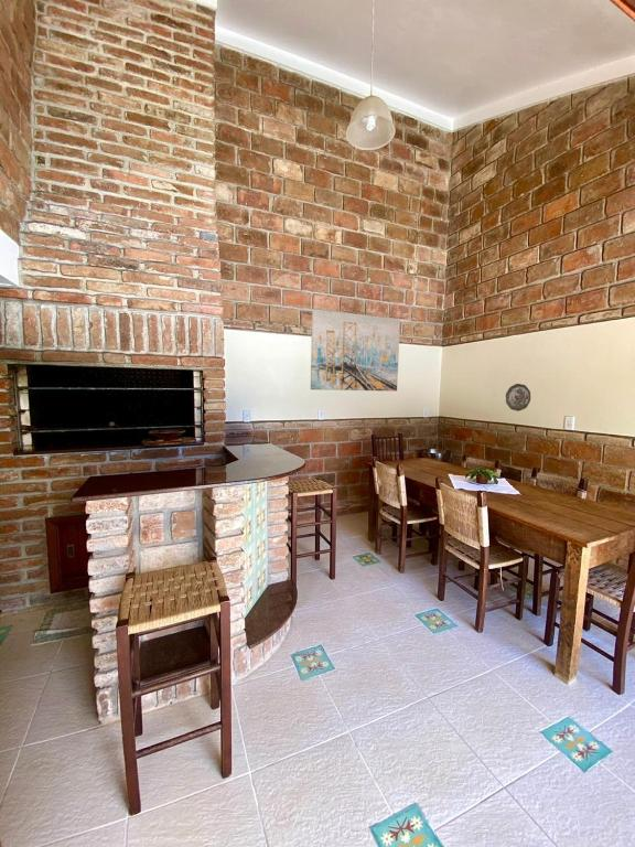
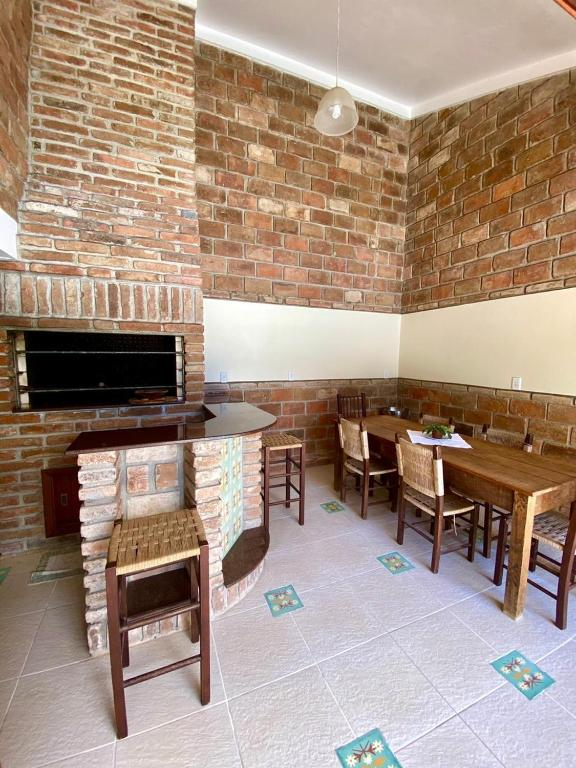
- decorative plate (518, 397)
- wall art (357, 353)
